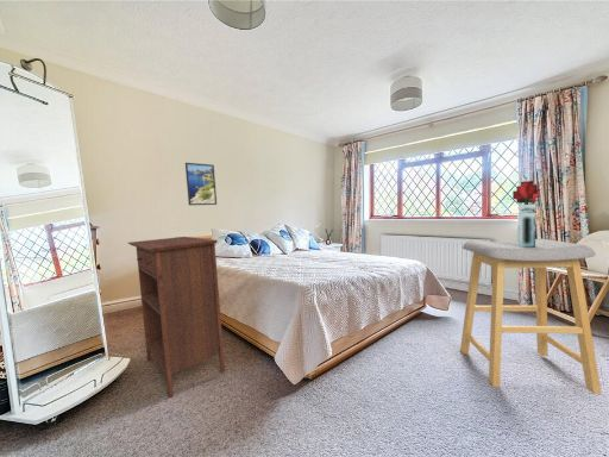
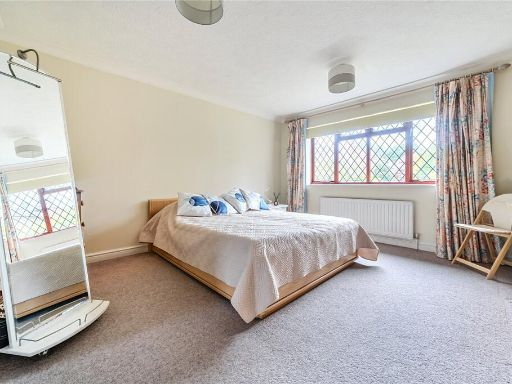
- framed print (201, 184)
- potted flower (526, 212)
- nightstand (175, 305)
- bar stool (520, 306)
